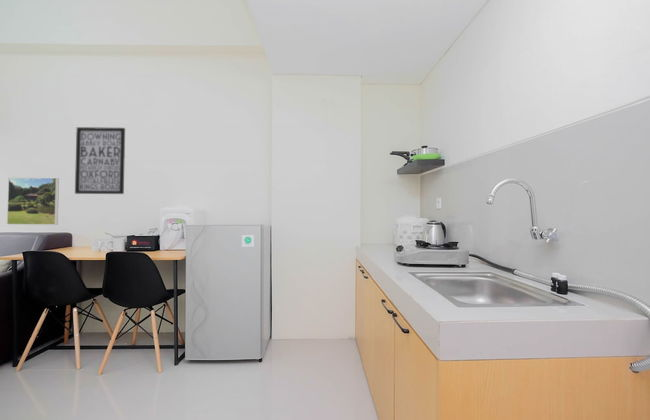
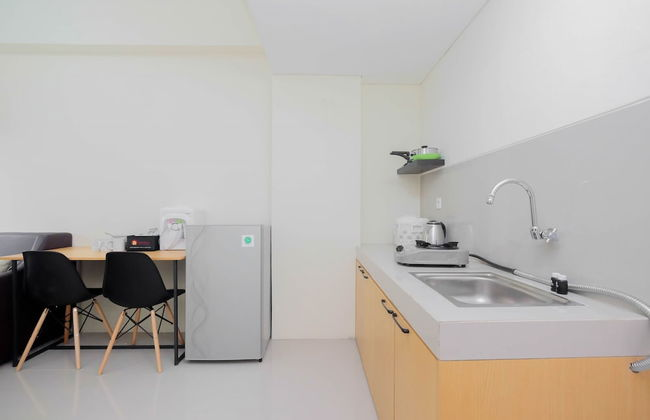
- wall art (100, 160)
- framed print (33, 201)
